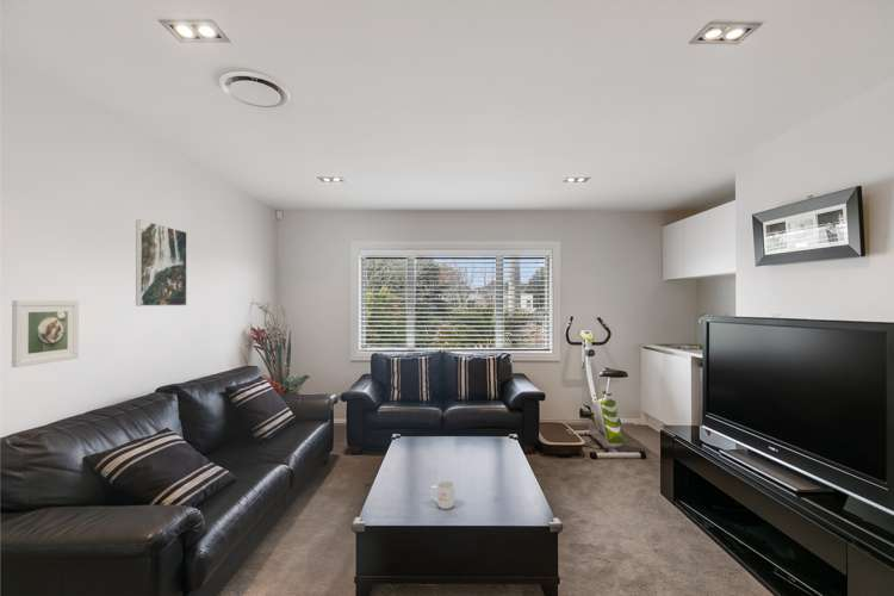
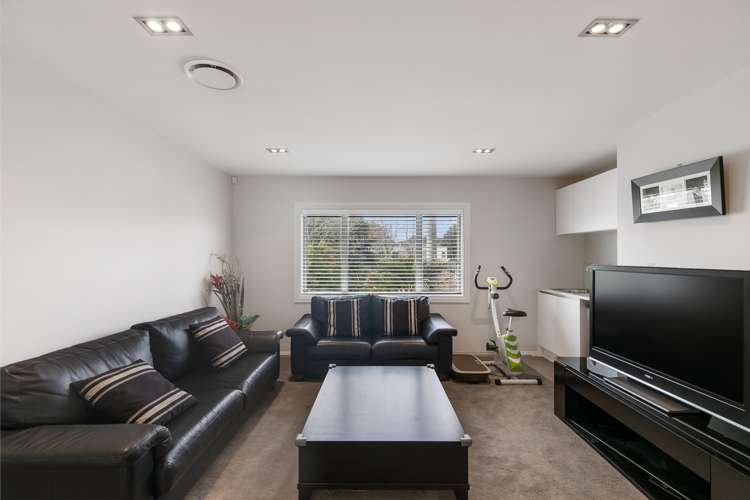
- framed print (48, 331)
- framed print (163, 266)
- mug (442, 495)
